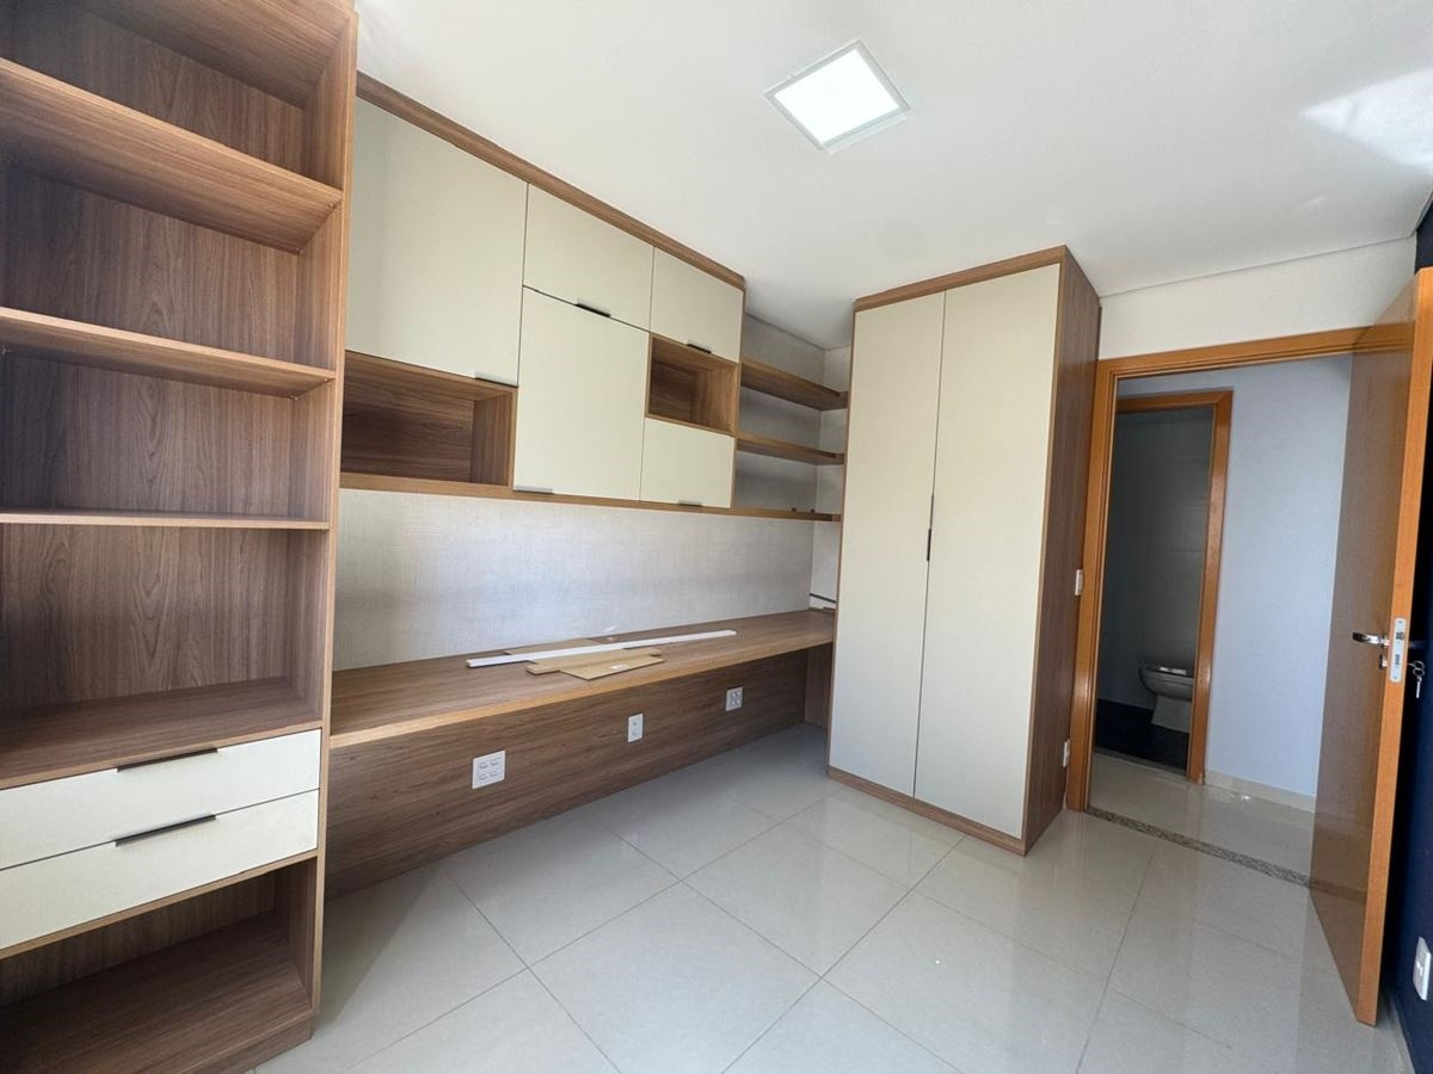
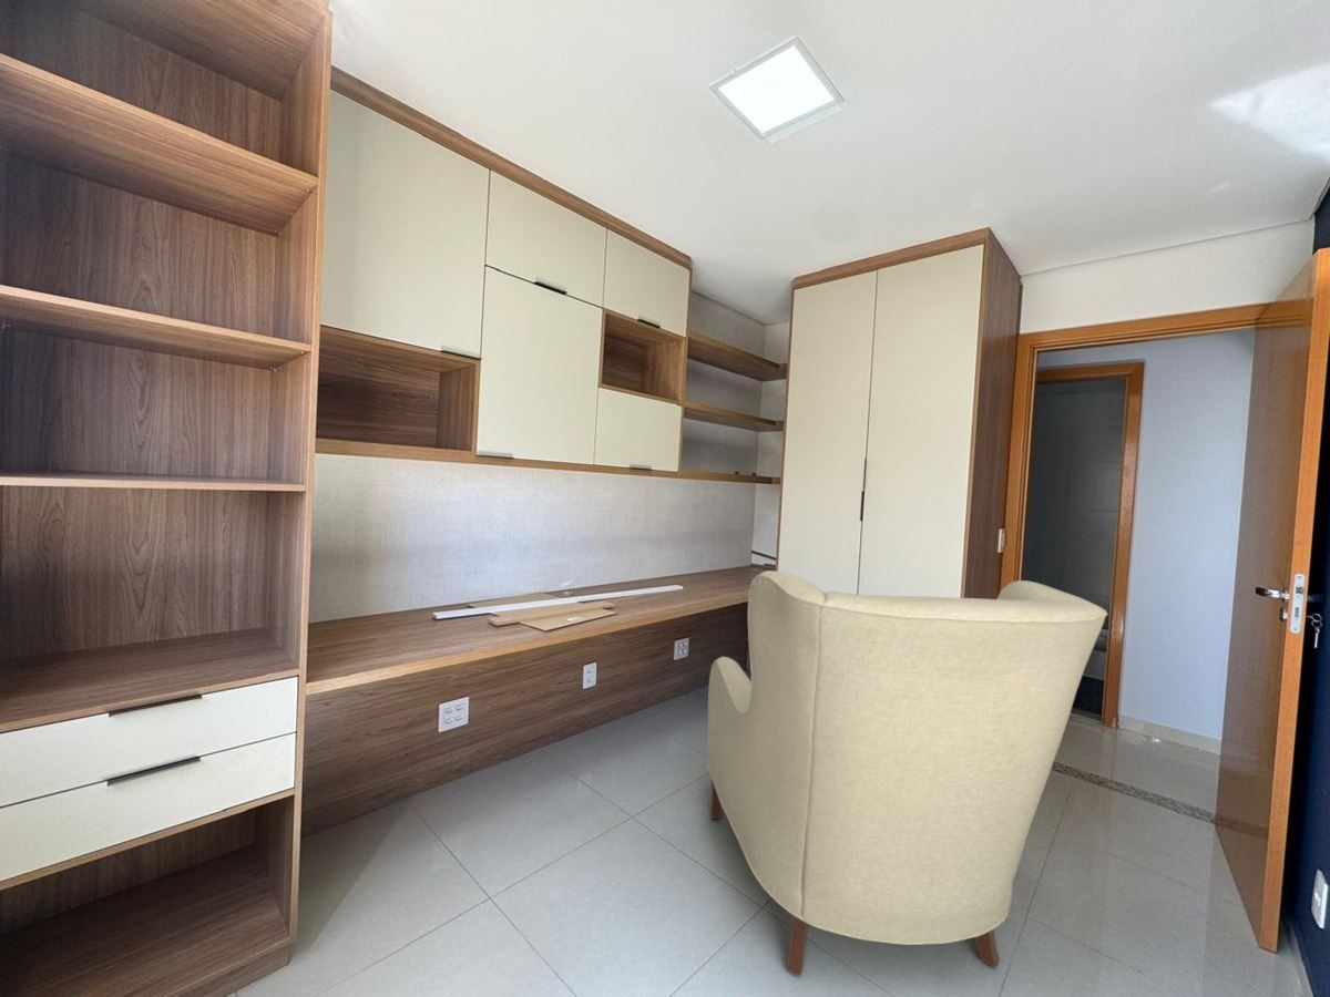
+ chair (868, 736)
